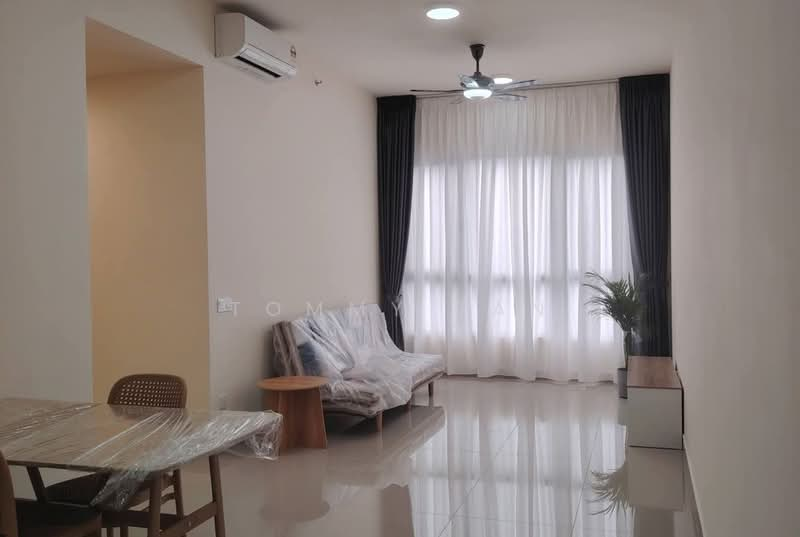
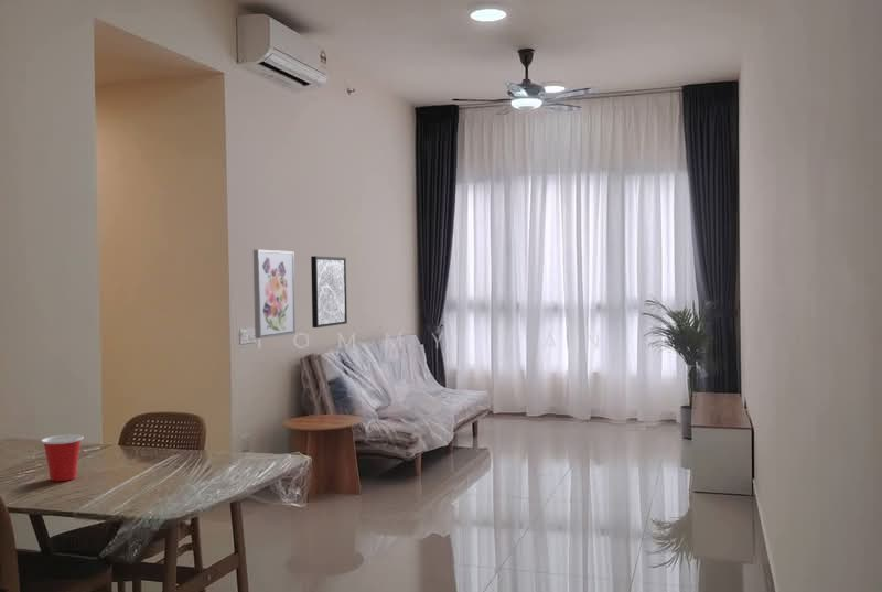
+ cup (63, 458)
+ wall art (275, 293)
+ wall art (330, 291)
